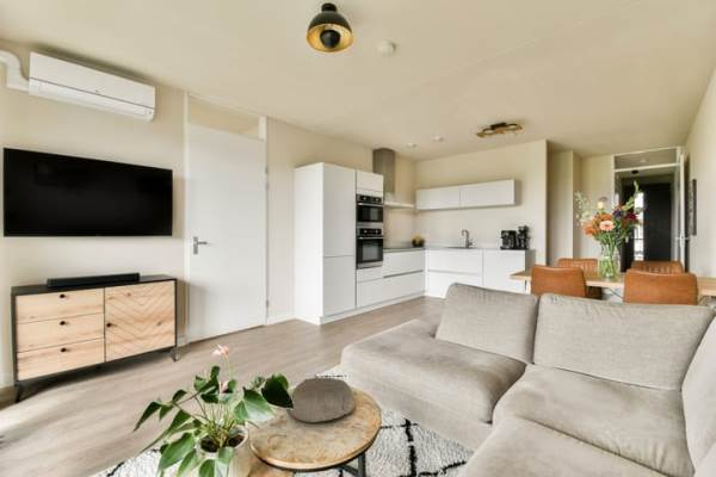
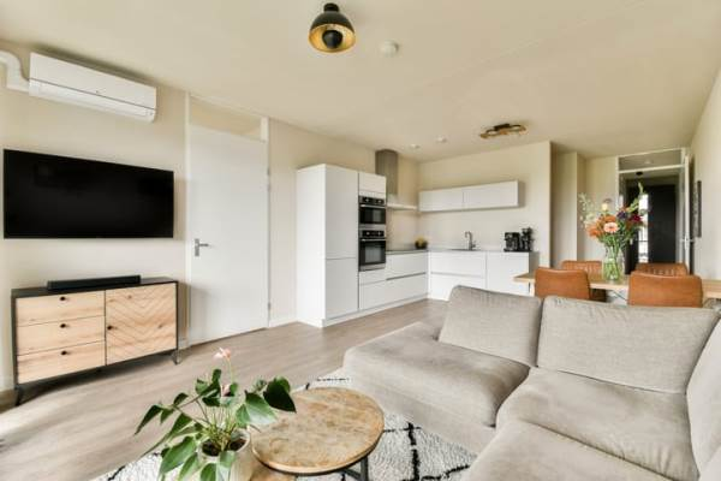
- bowl (321, 394)
